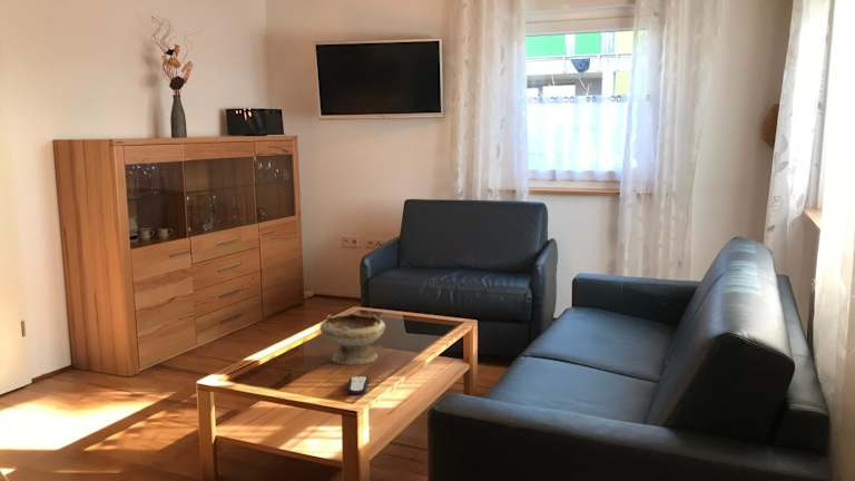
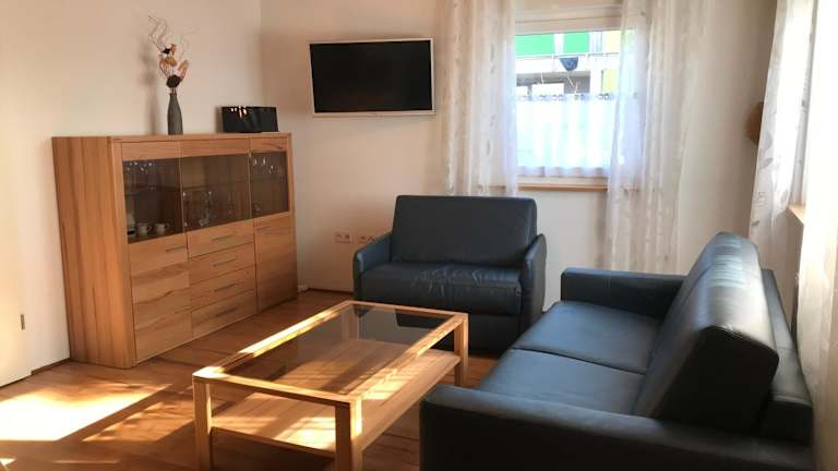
- bowl (353, 337)
- remote control (357, 385)
